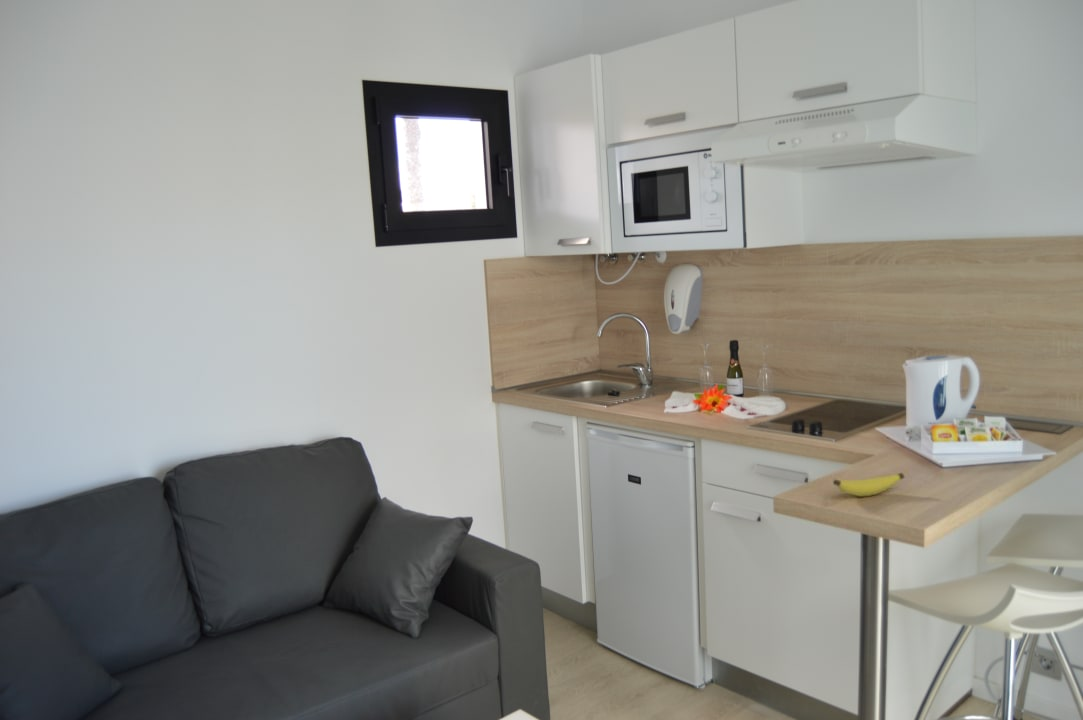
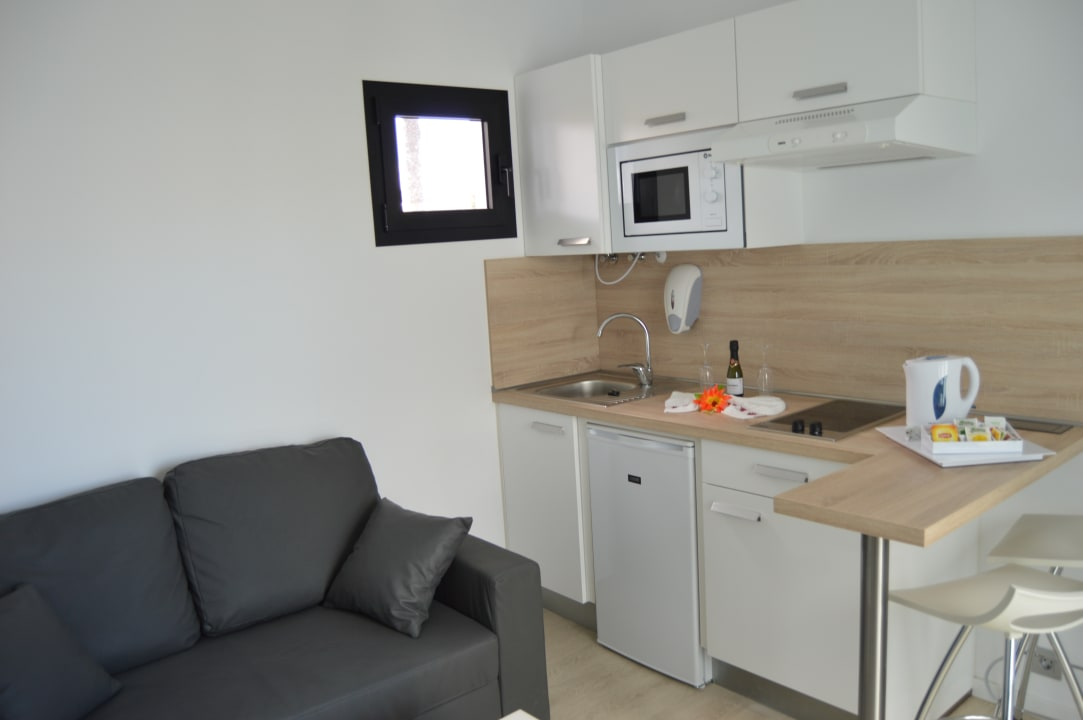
- banana (865, 483)
